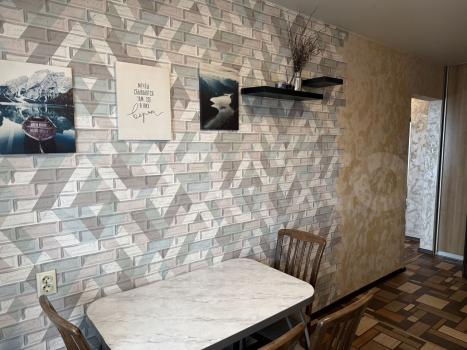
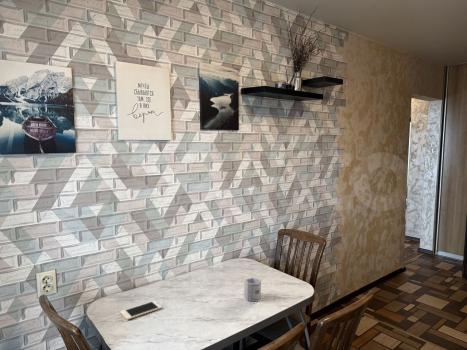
+ cup (251, 288)
+ cell phone (141, 309)
